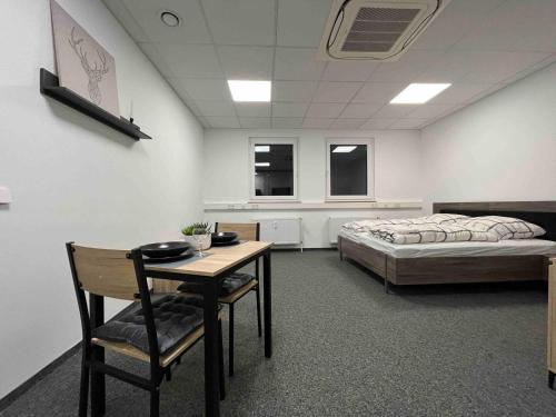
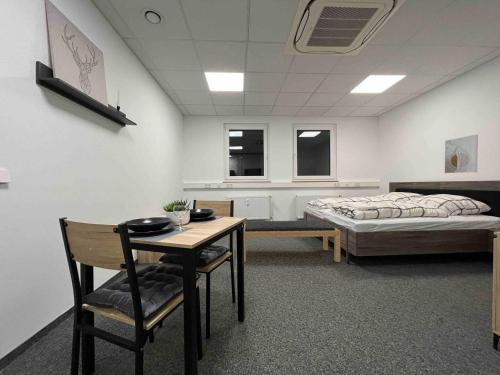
+ bench (287, 236)
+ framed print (460, 155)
